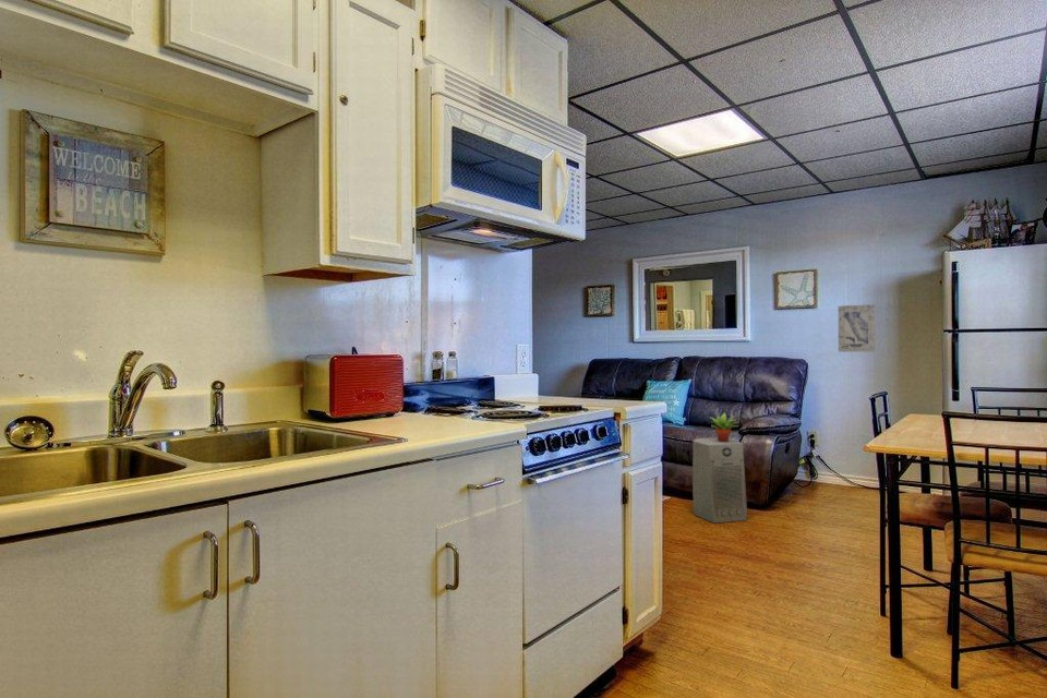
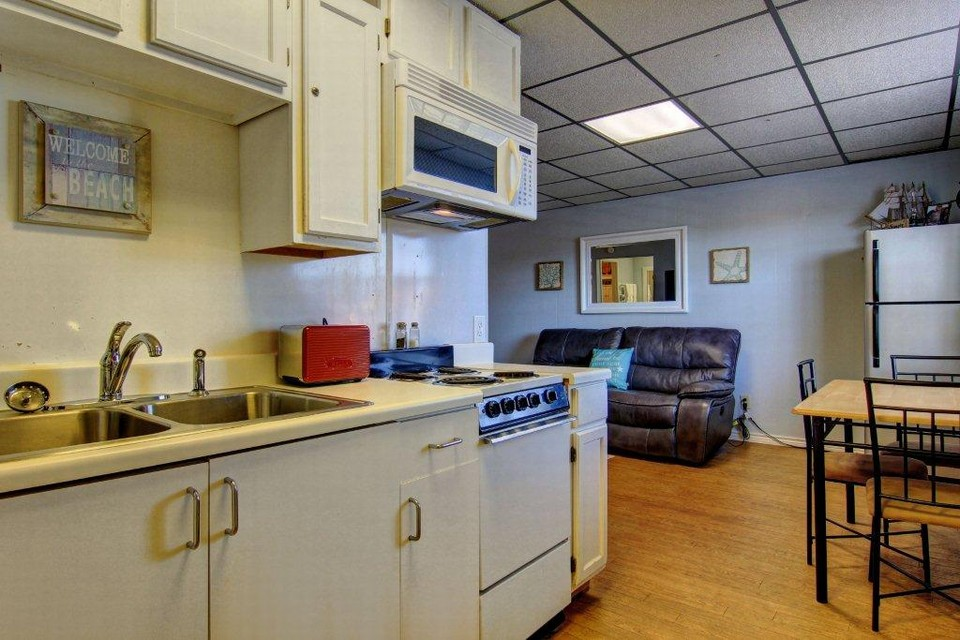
- wall art (856, 328)
- succulent plant (724, 426)
- fan (715, 478)
